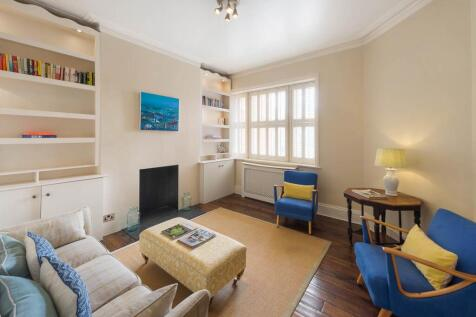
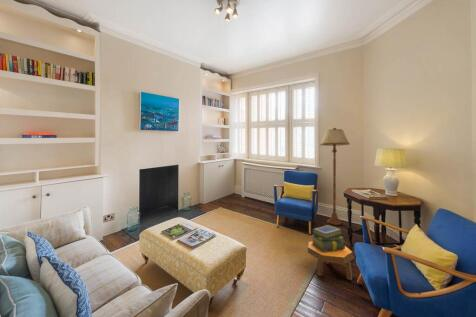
+ footstool (328, 259)
+ floor lamp (334, 175)
+ stack of books (327, 237)
